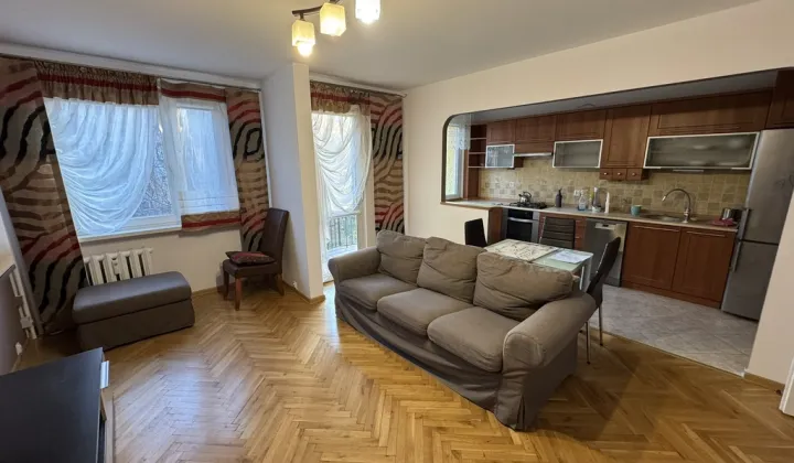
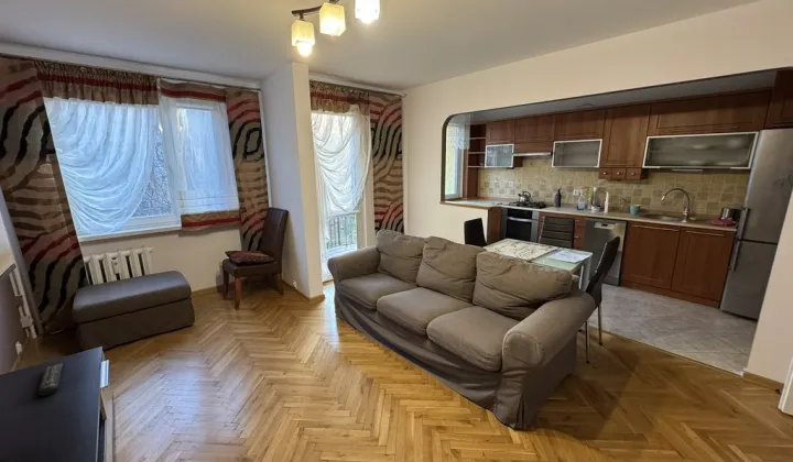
+ remote control (51, 377)
